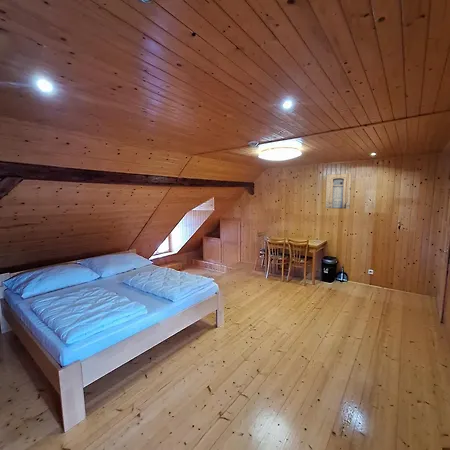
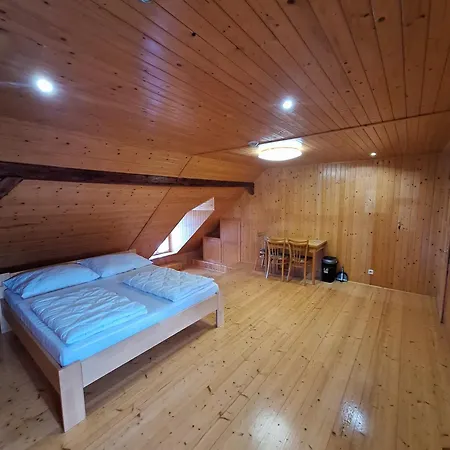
- wall art (338, 191)
